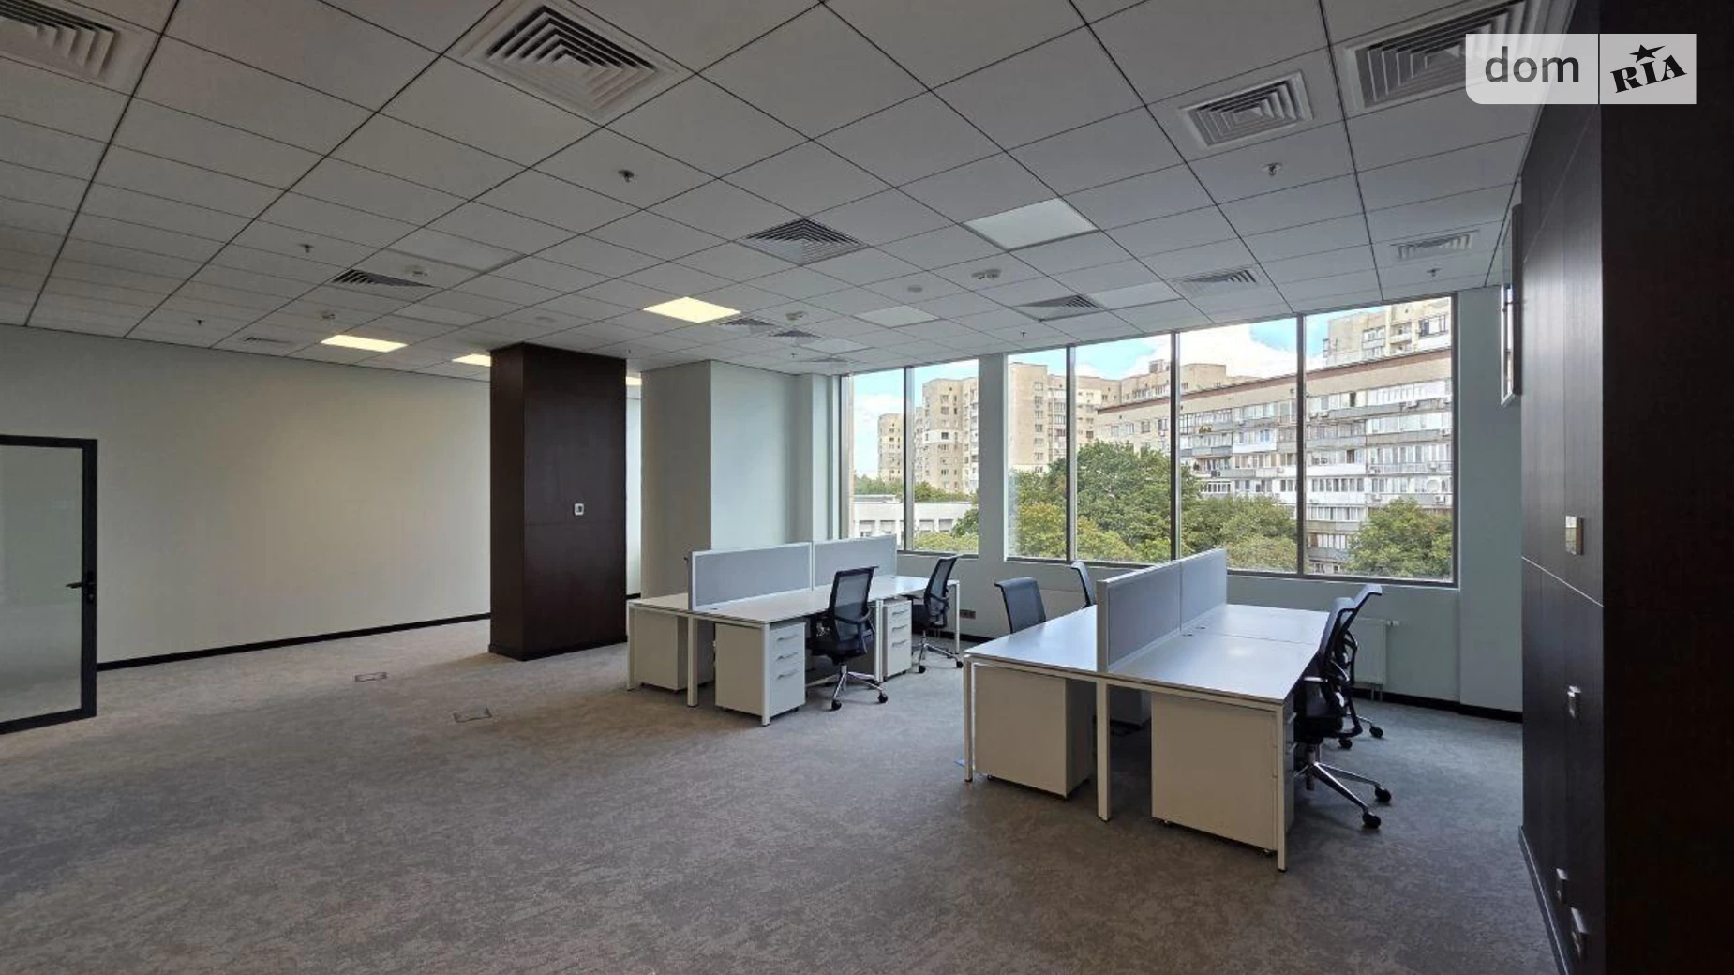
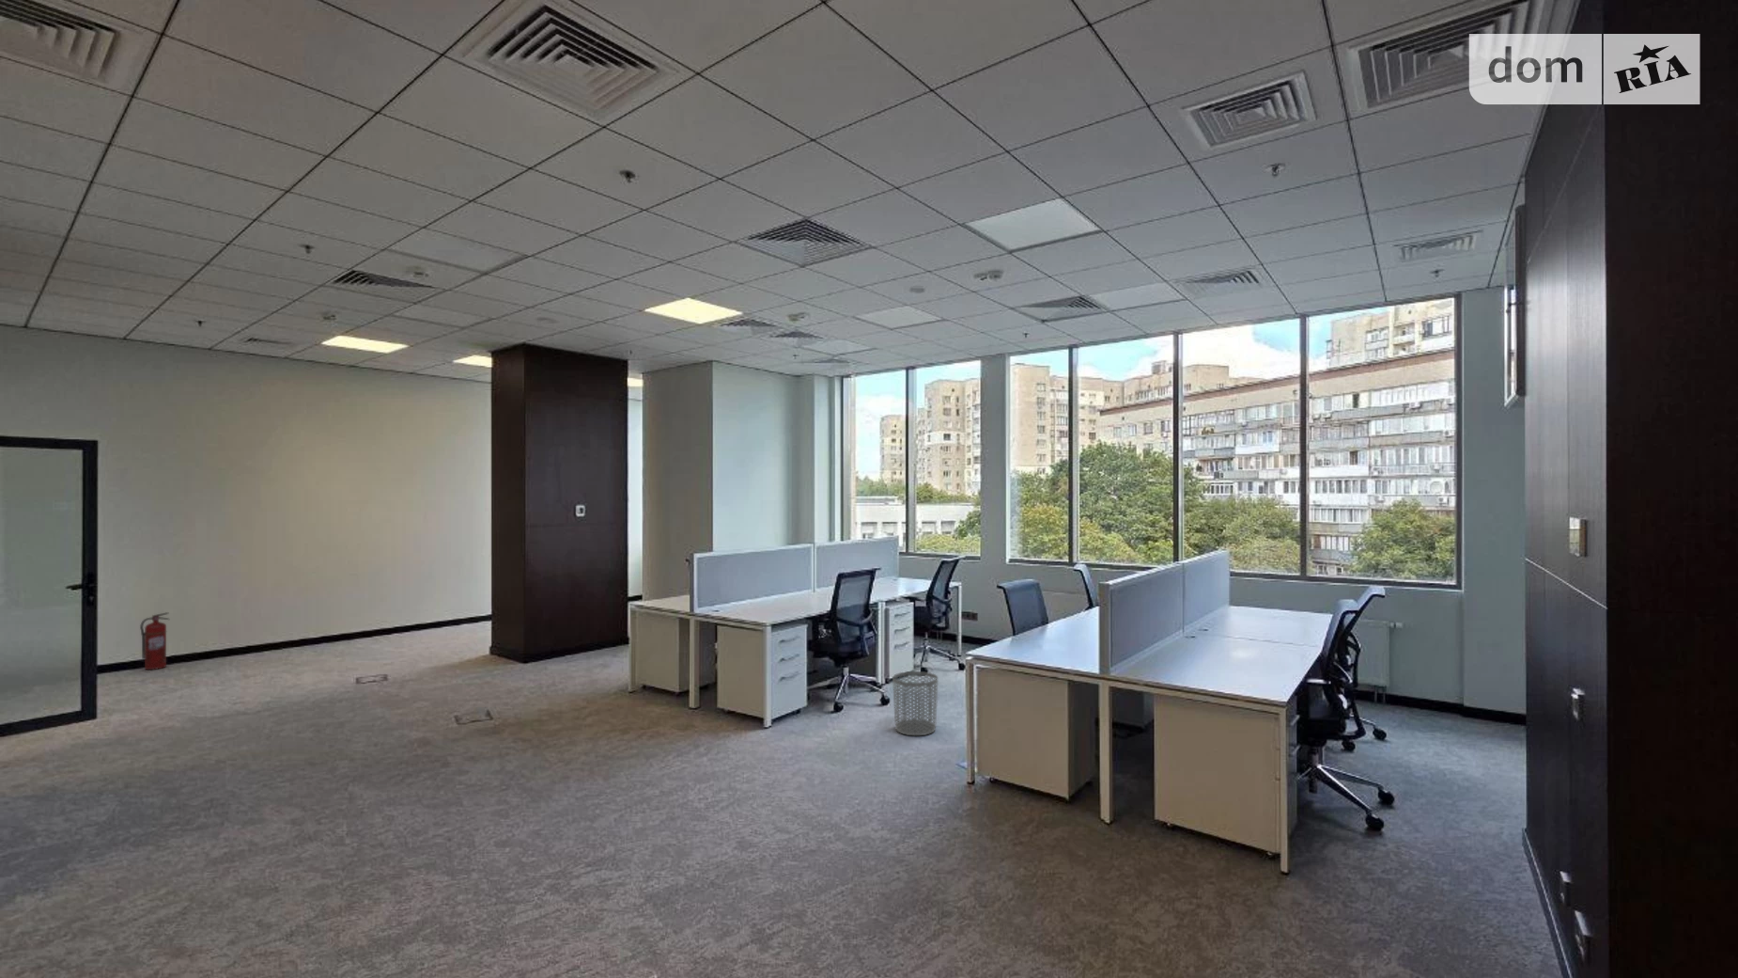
+ fire extinguisher (155, 640)
+ waste bin (916, 702)
